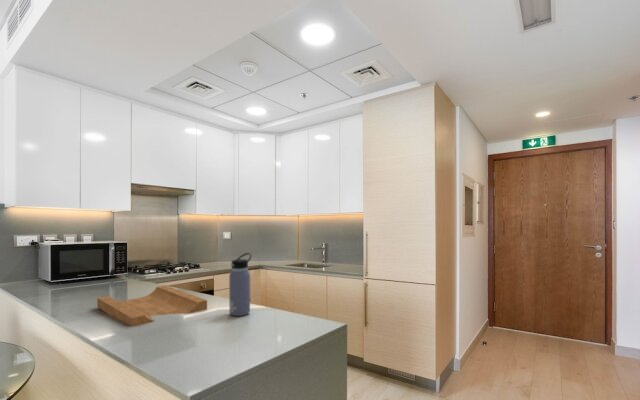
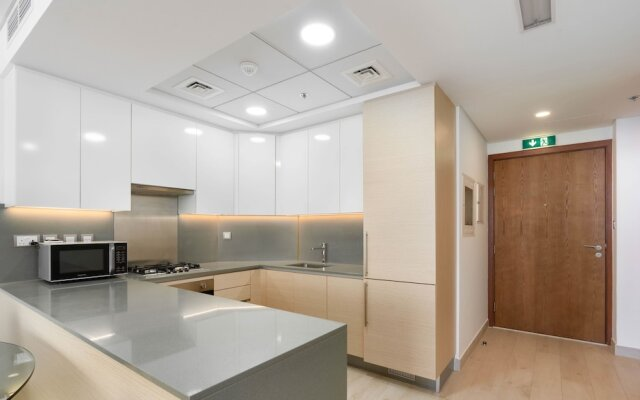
- cutting board (151, 303)
- water bottle (240, 282)
